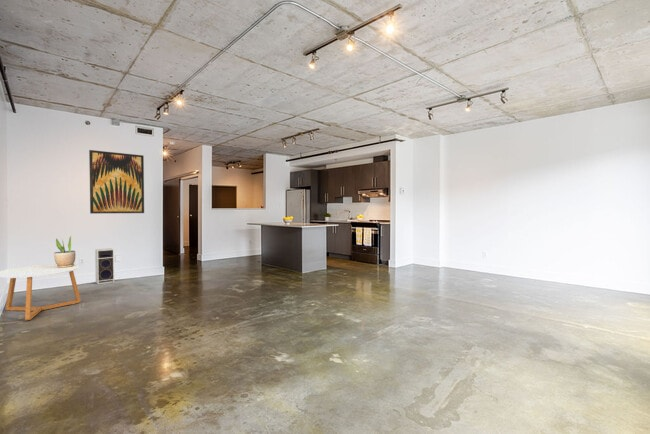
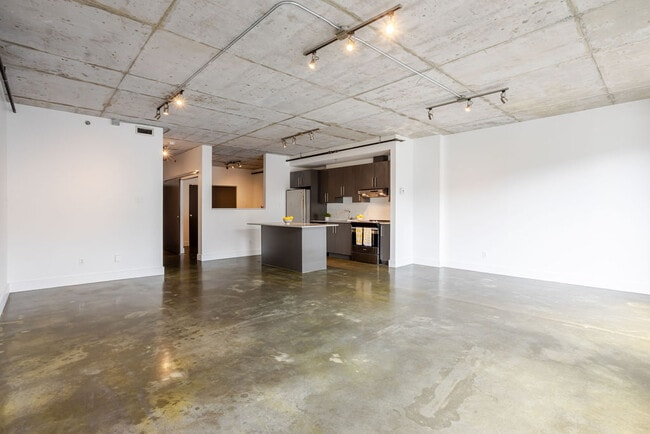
- wall art (118, 183)
- potted plant (64, 251)
- speaker (104, 265)
- coffee table (31, 289)
